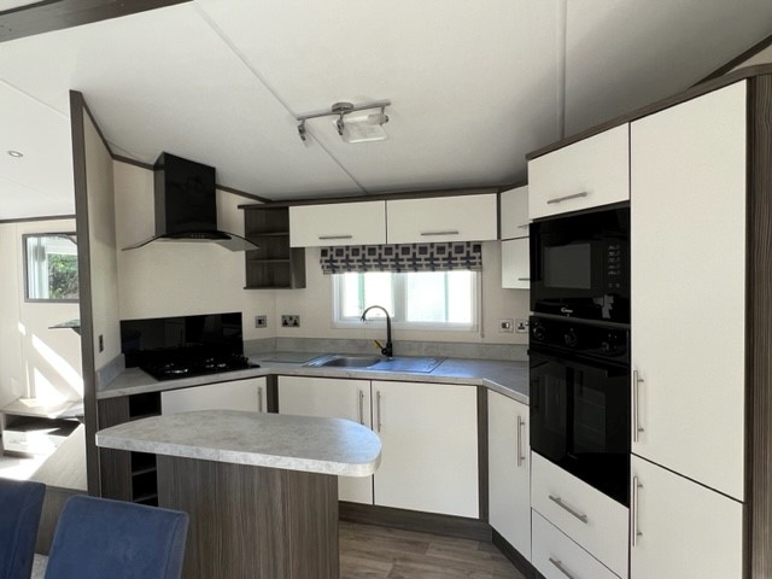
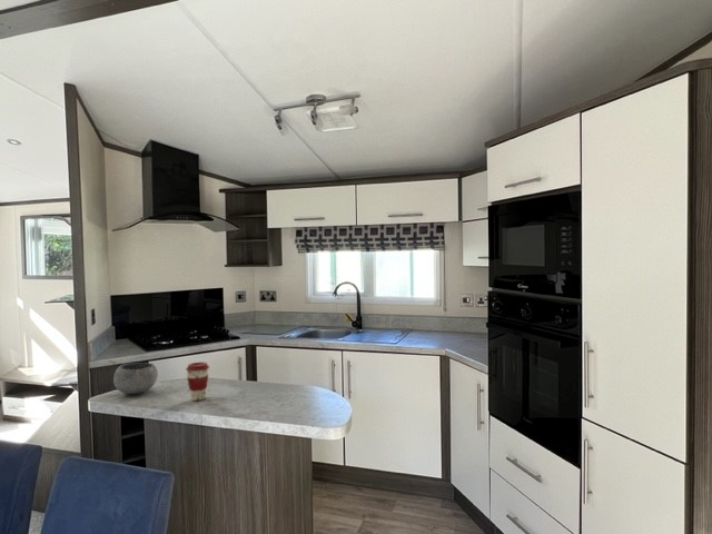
+ coffee cup (198, 380)
+ bowl (136, 378)
